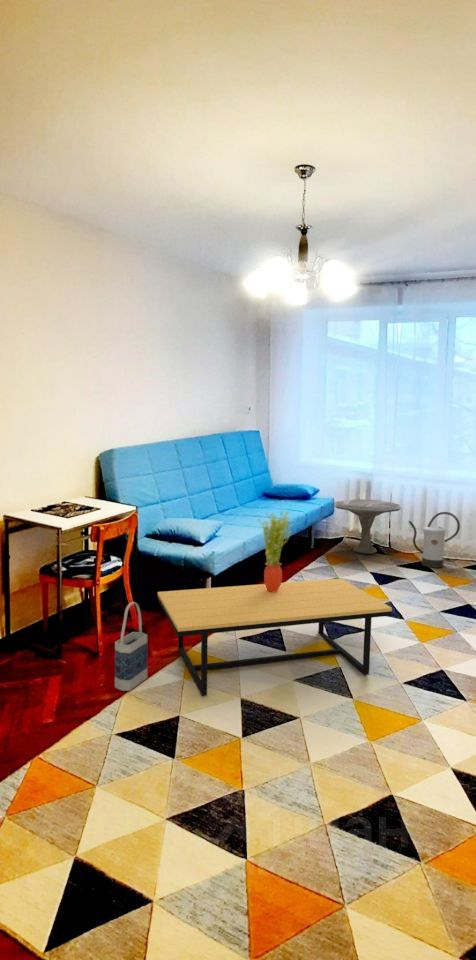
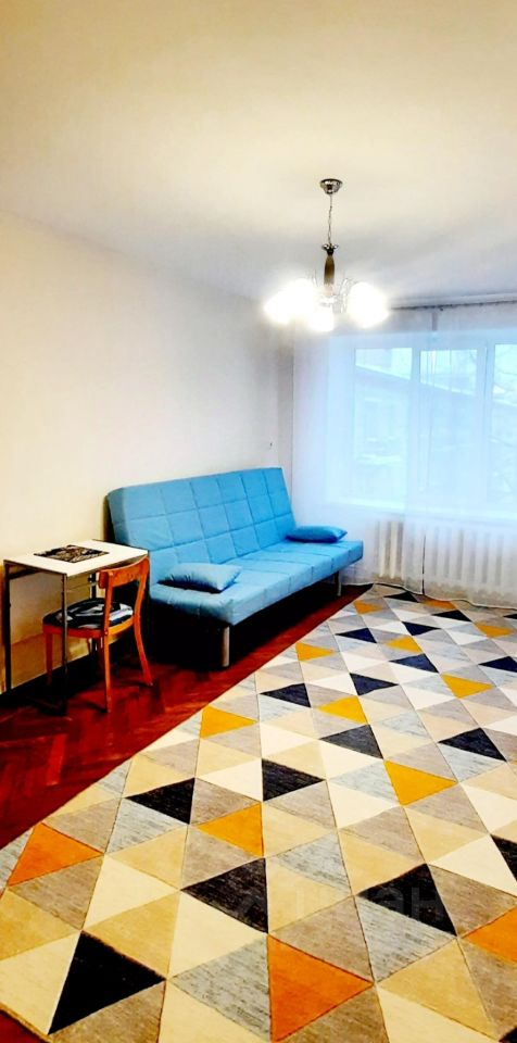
- side table (366, 526)
- watering can (433, 538)
- bag (131, 643)
- potted plant (275, 549)
- coffee table (270, 627)
